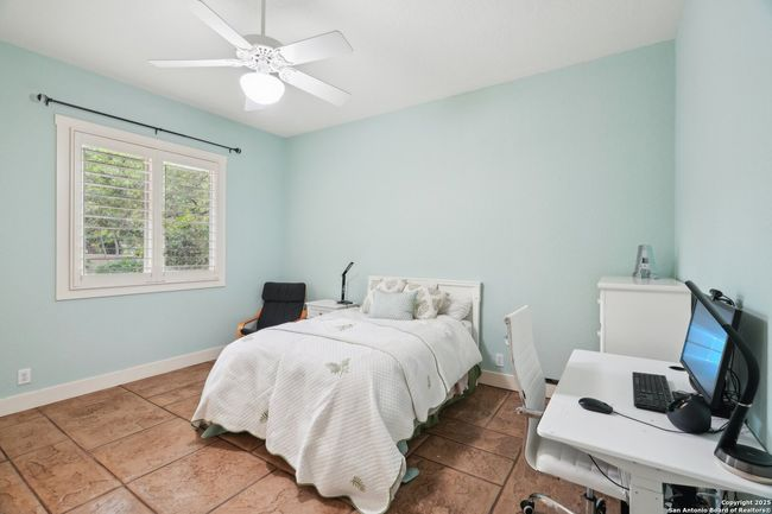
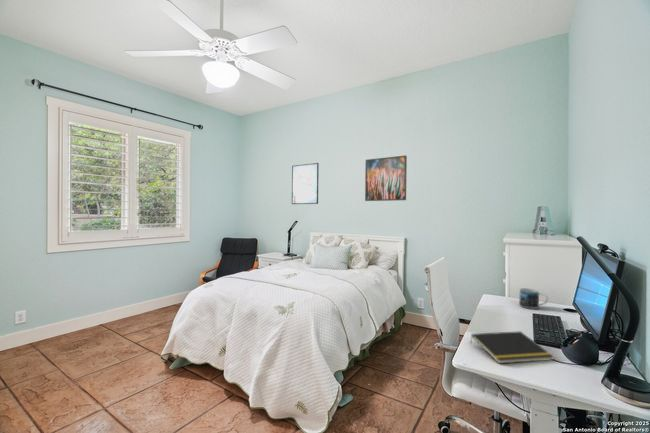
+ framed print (385, 179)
+ notepad (510, 346)
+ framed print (304, 184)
+ mug (533, 299)
